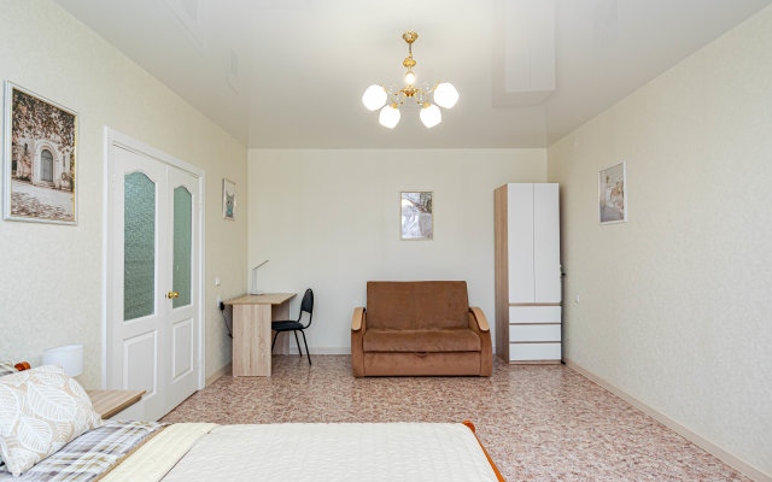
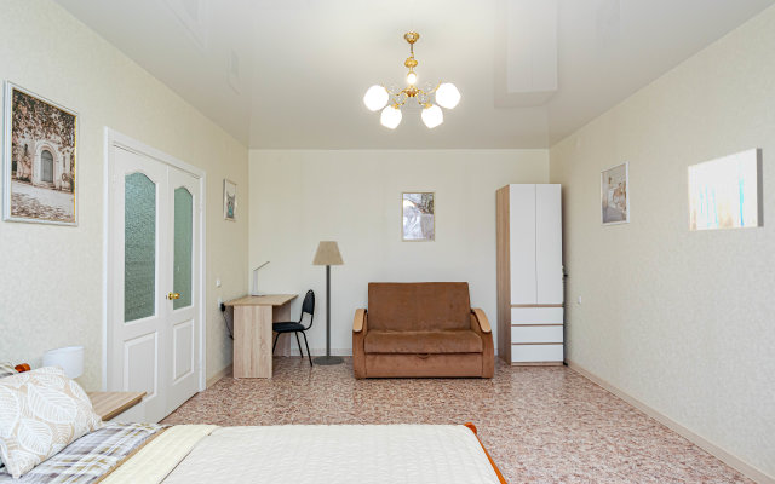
+ floor lamp (328, 300)
+ wall art (722, 194)
